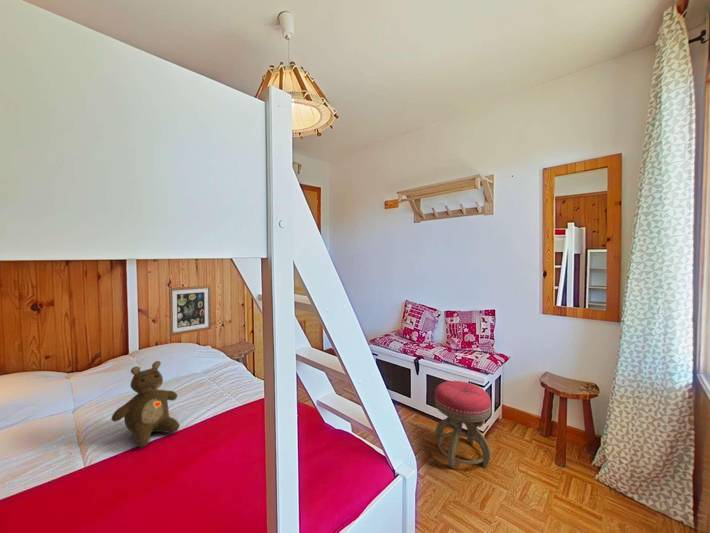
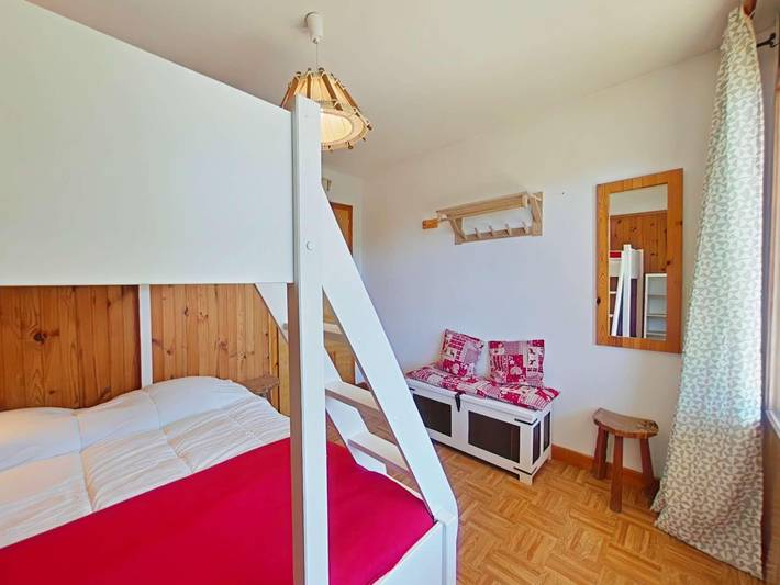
- stool (461, 421)
- teddy bear (150, 399)
- wall art (191, 309)
